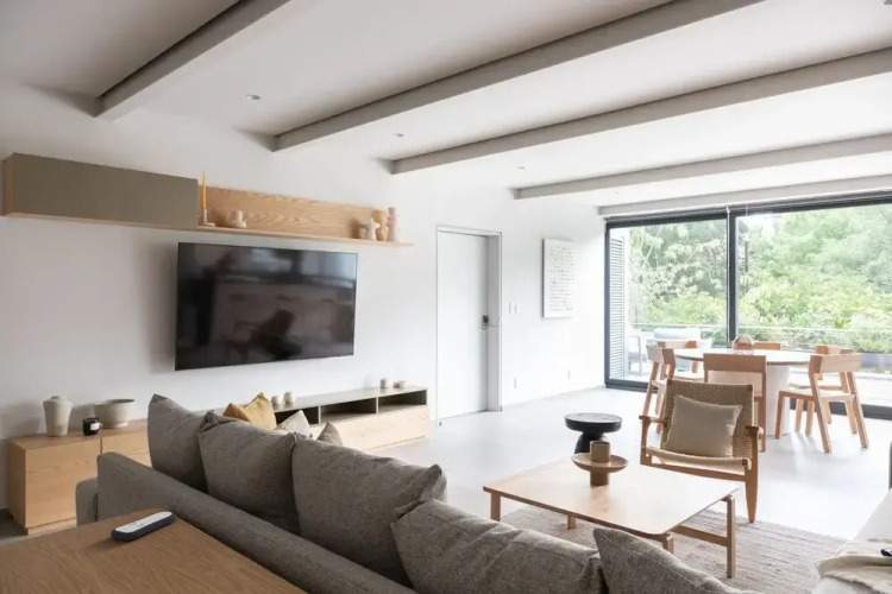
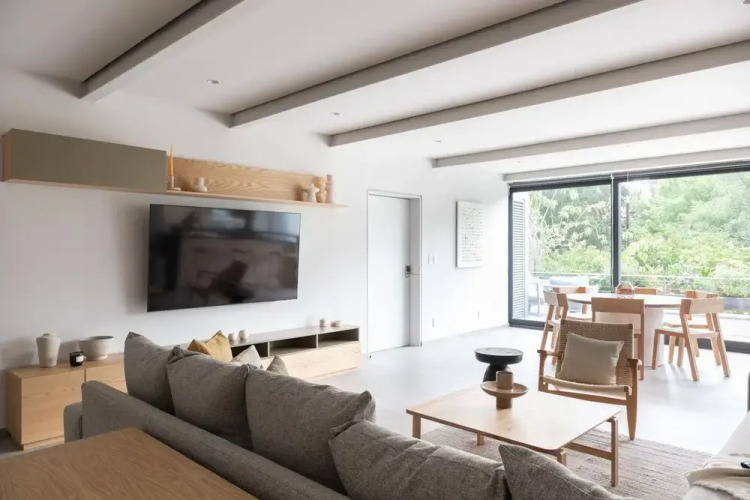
- remote control (145, 524)
